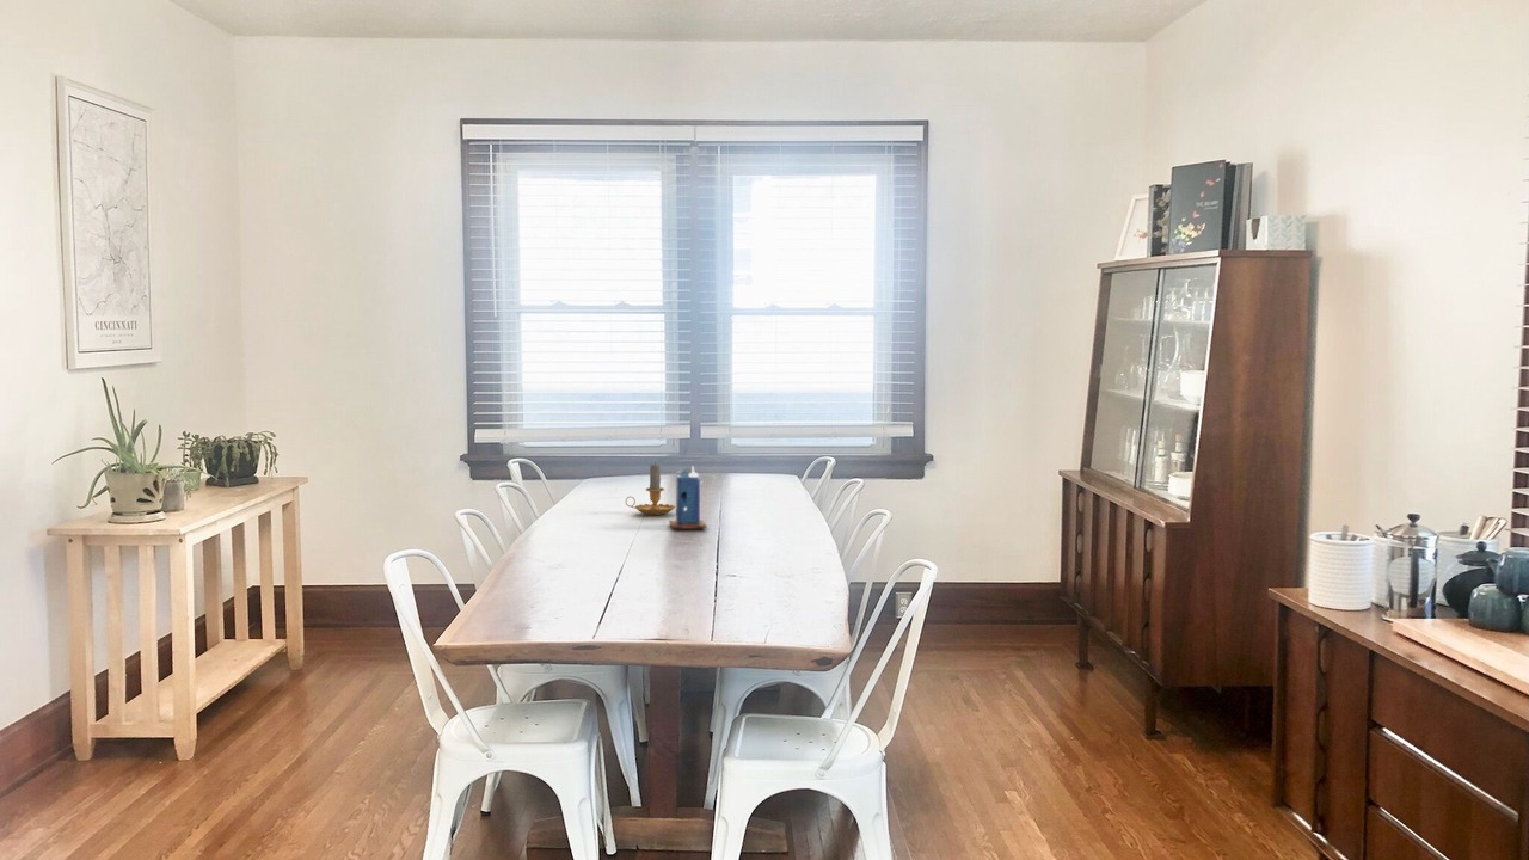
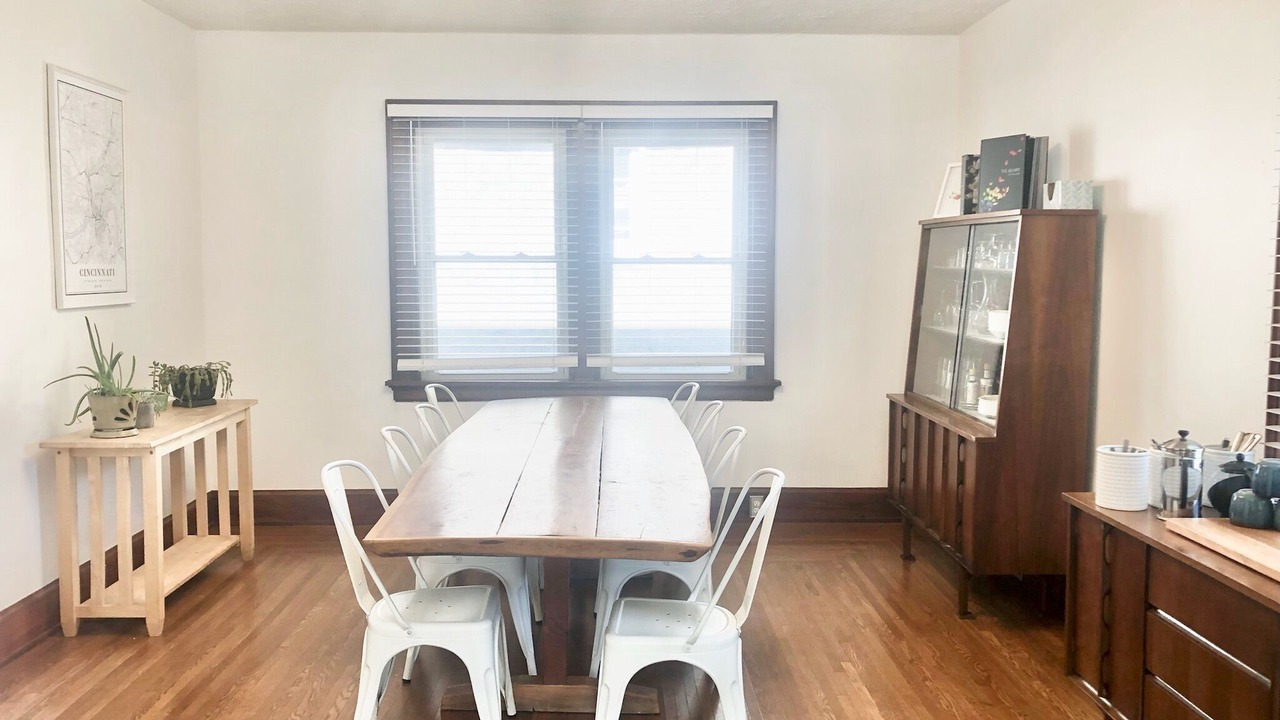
- candle (650, 487)
- candle (688, 496)
